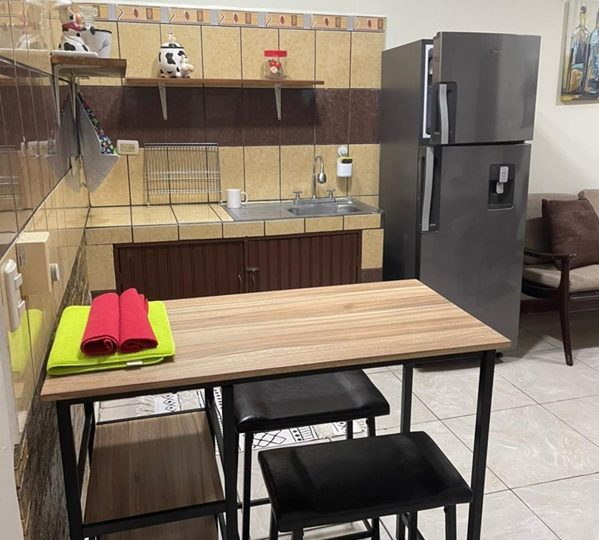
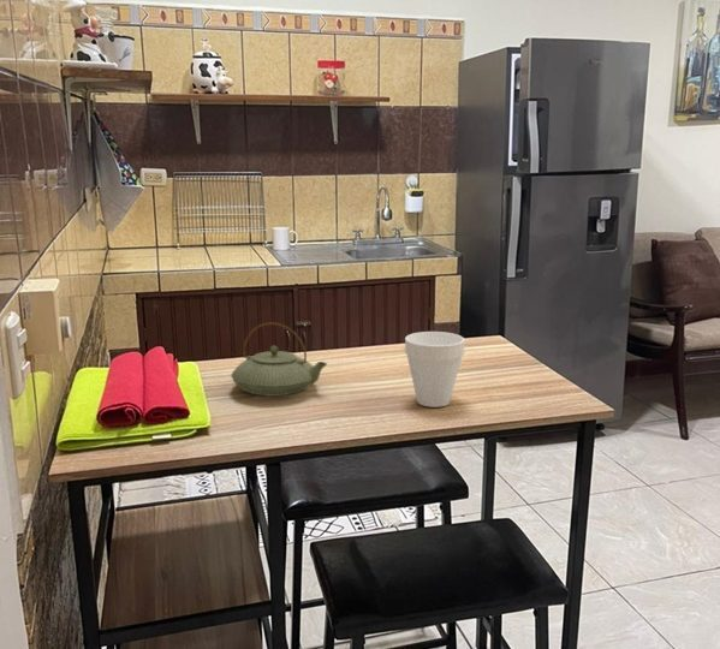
+ cup (434, 370)
+ teapot (279, 356)
